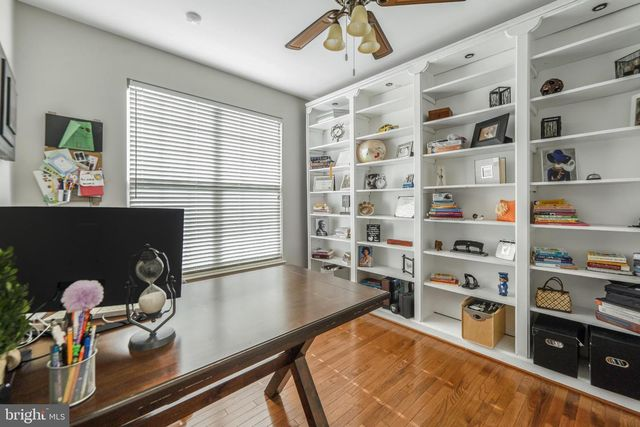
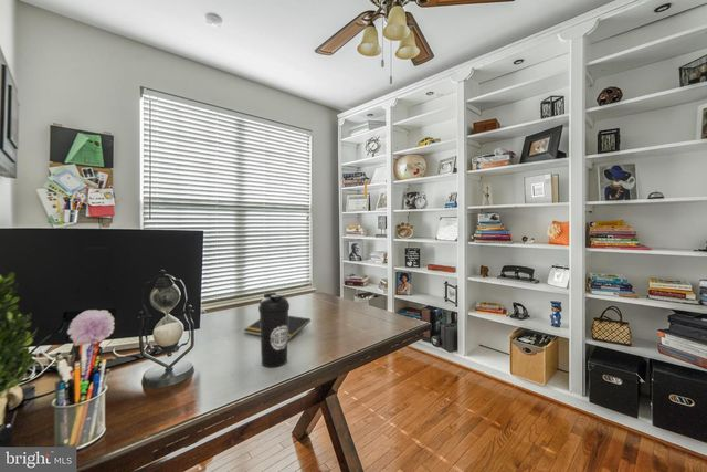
+ water bottle (274, 327)
+ notepad (288, 325)
